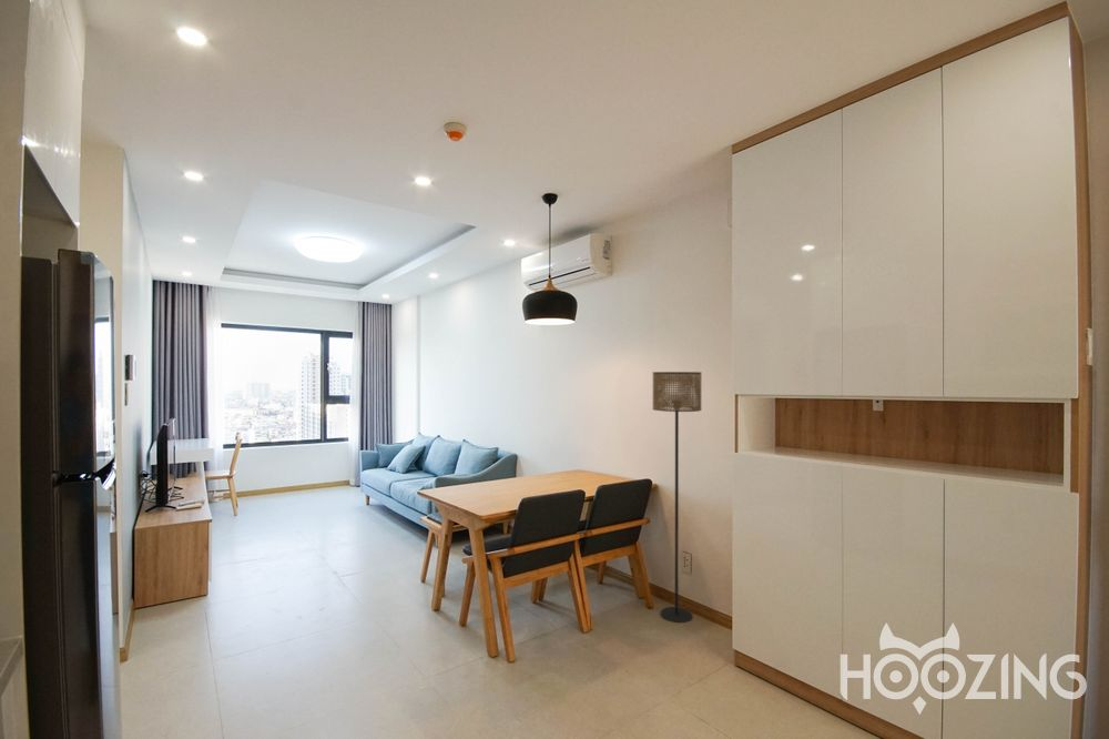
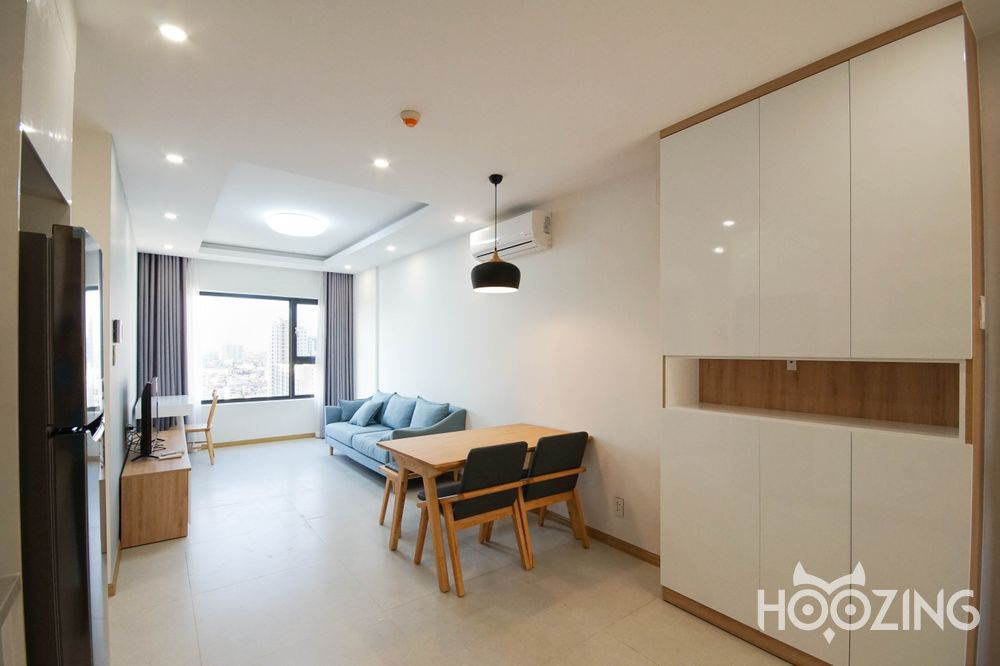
- floor lamp (676, 494)
